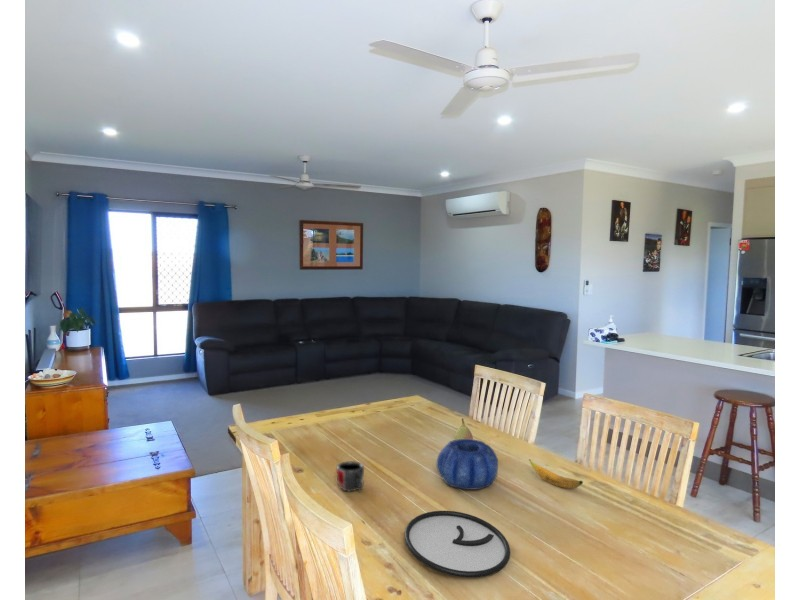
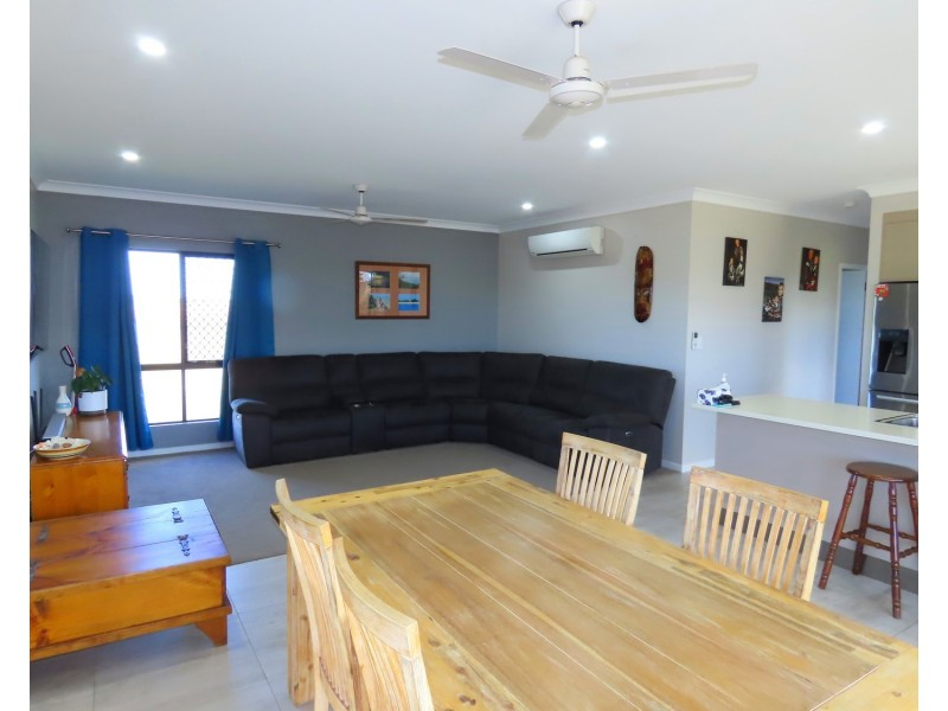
- fruit (463, 433)
- decorative bowl (468, 462)
- mug (352, 478)
- plate (456, 540)
- banana (554, 475)
